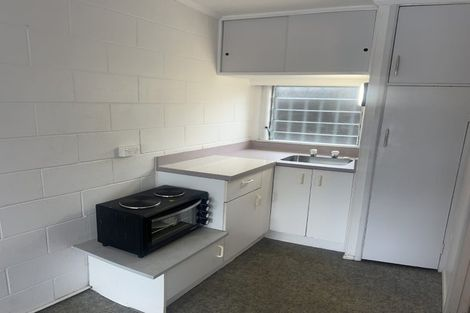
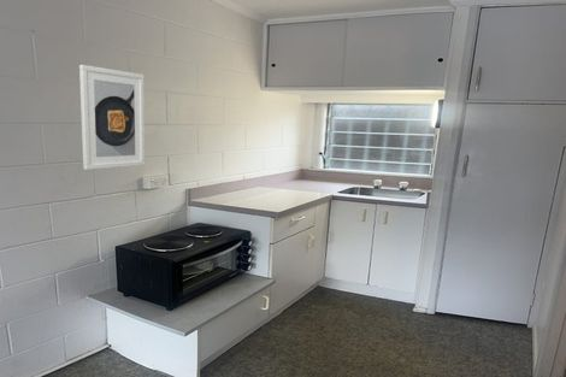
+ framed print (114, 119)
